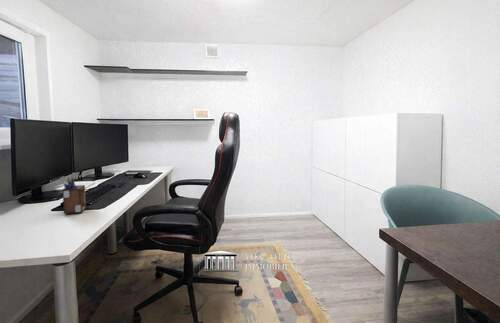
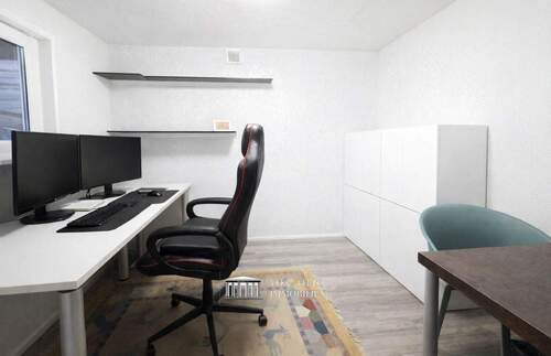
- desk organizer (74, 194)
